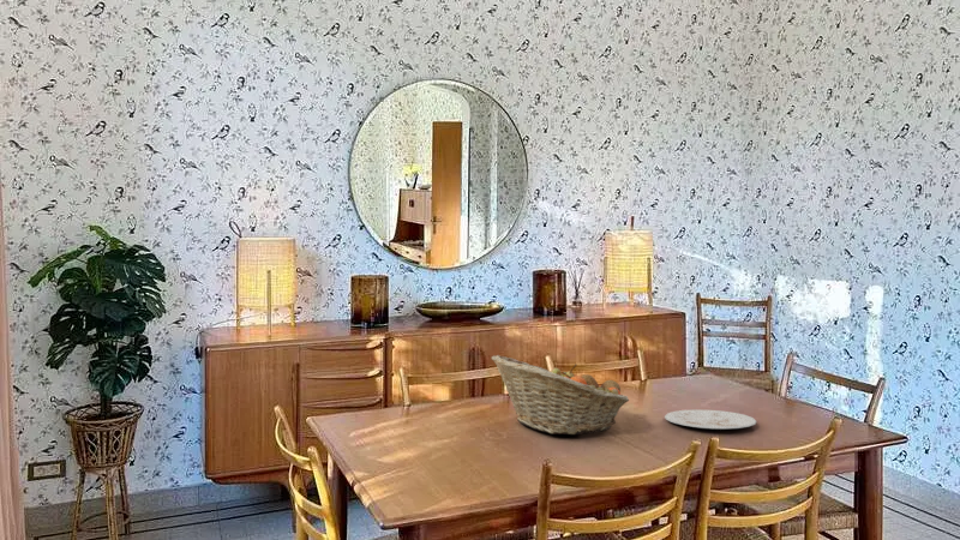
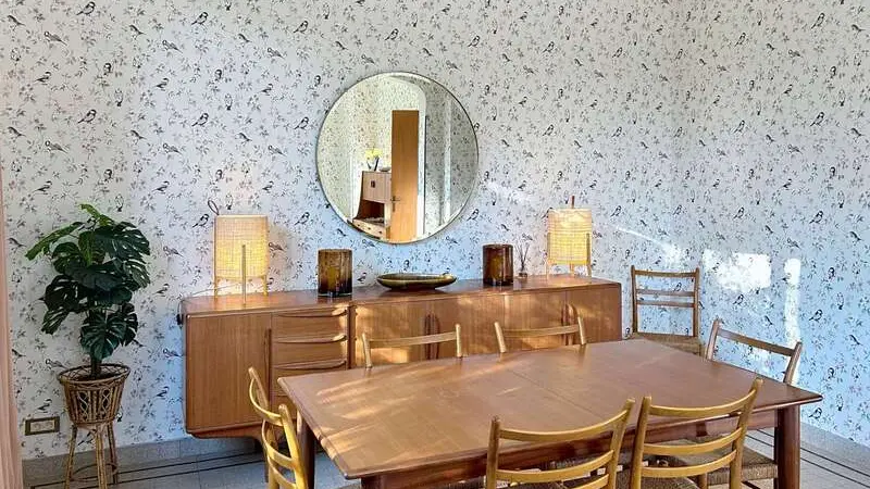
- plate (709, 420)
- fruit basket (557, 390)
